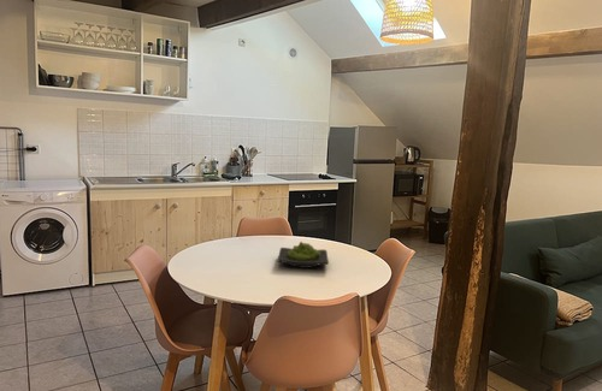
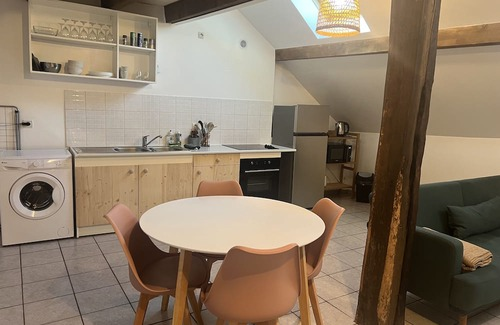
- wasabi (302, 253)
